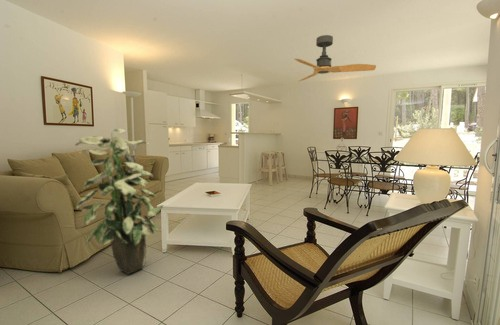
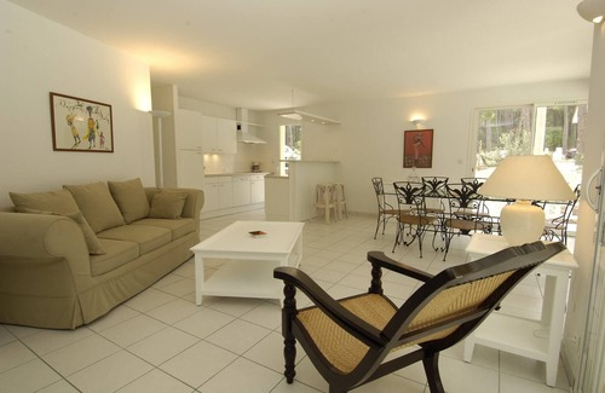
- ceiling fan (330, 58)
- indoor plant (120, 201)
